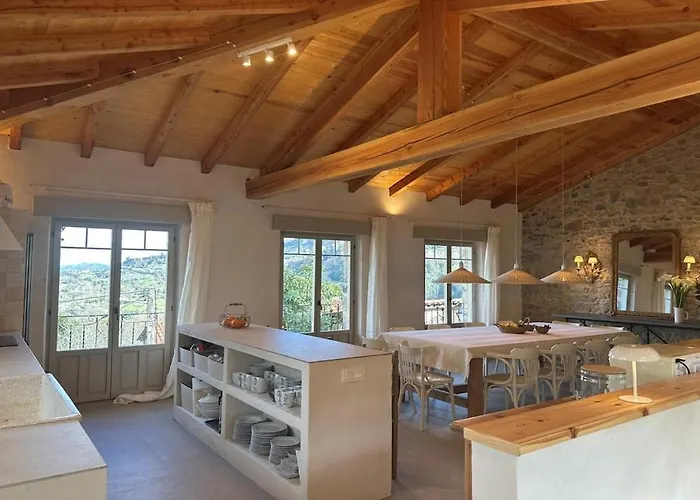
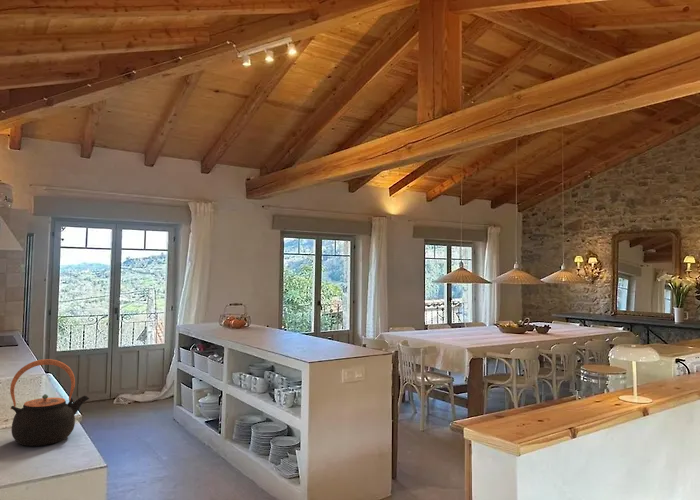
+ teapot (51, 398)
